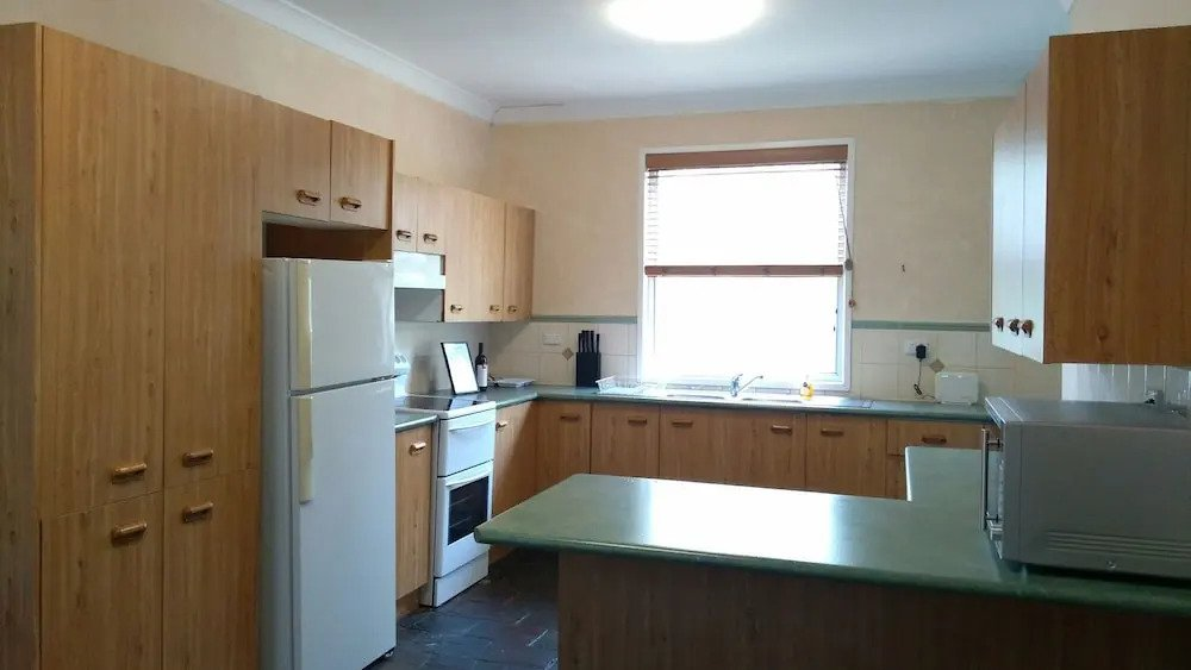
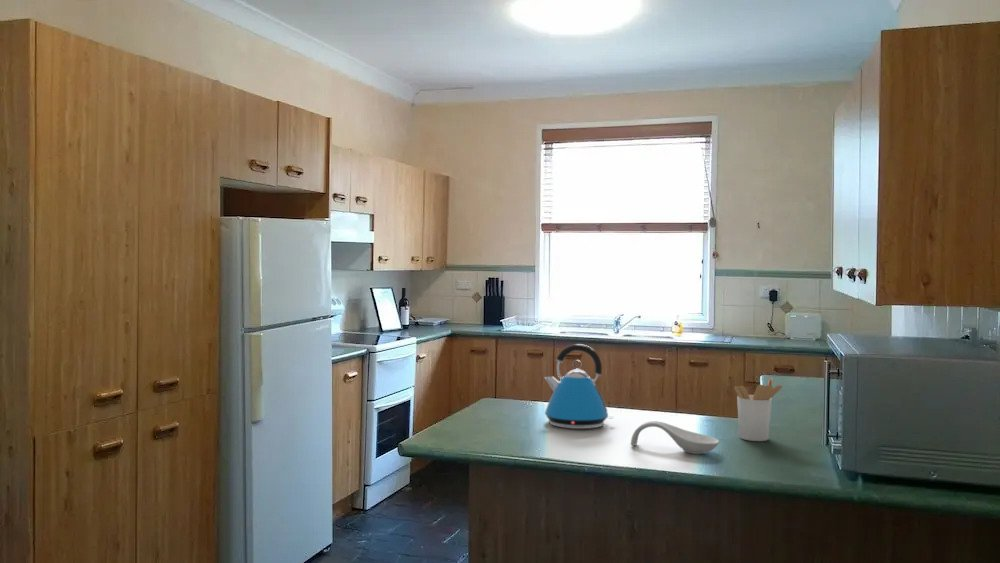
+ kettle (579, 383)
+ utensil holder (758, 409)
+ spoon rest (674, 436)
